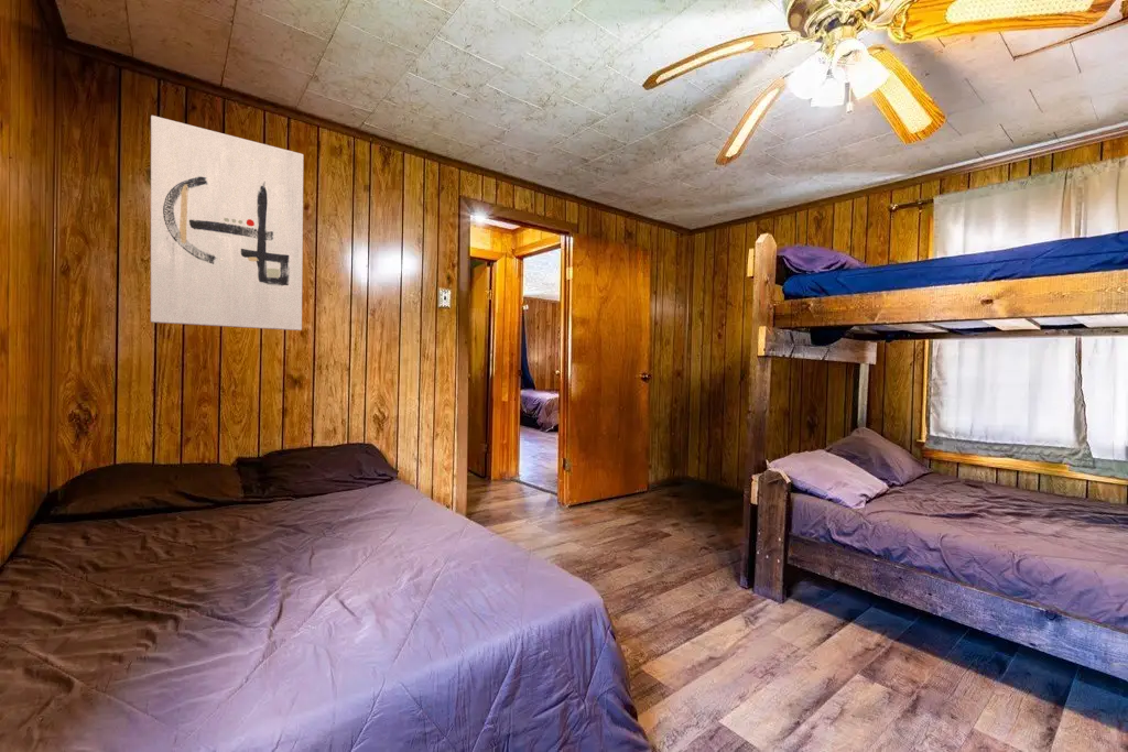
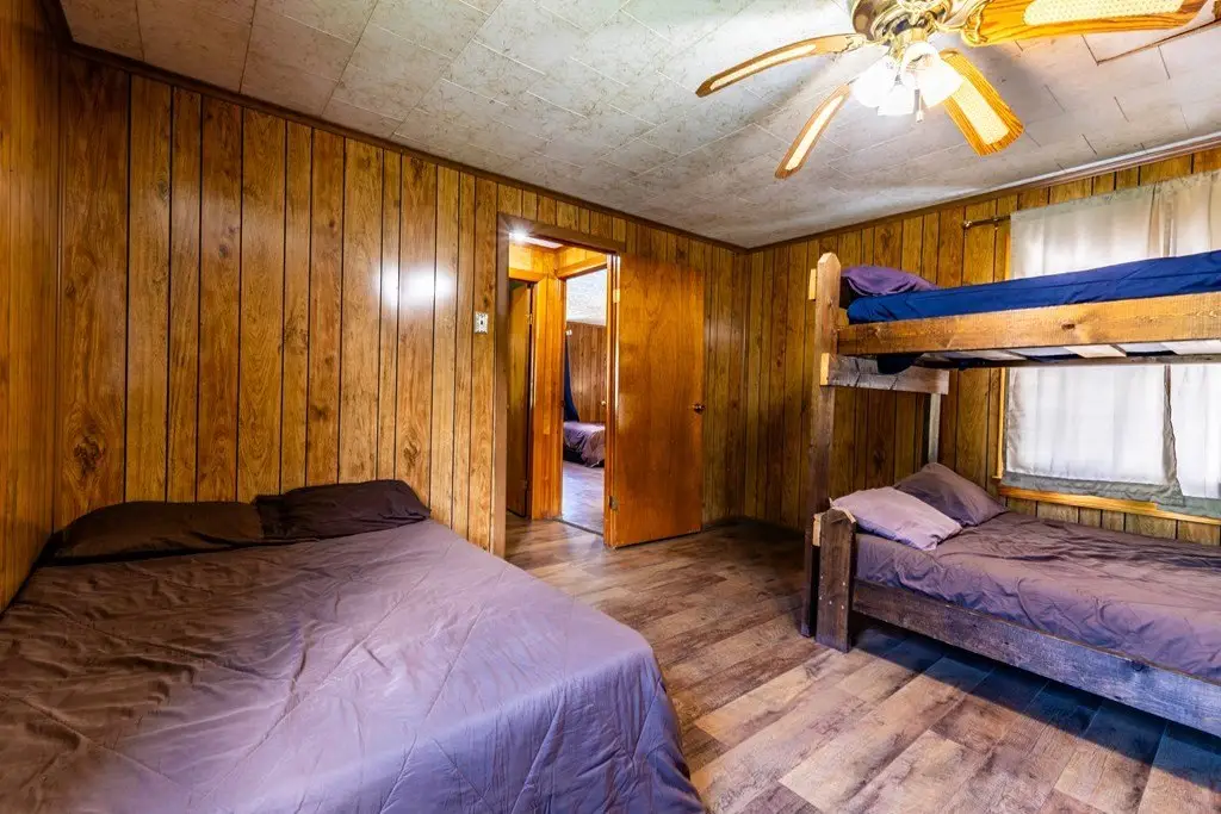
- wall art (232, 232)
